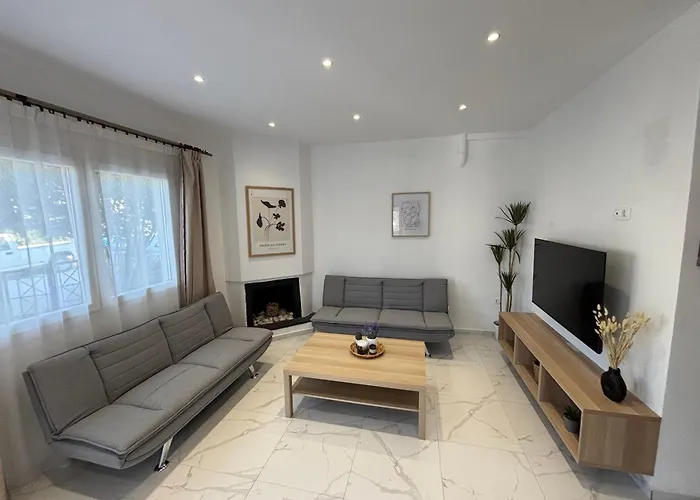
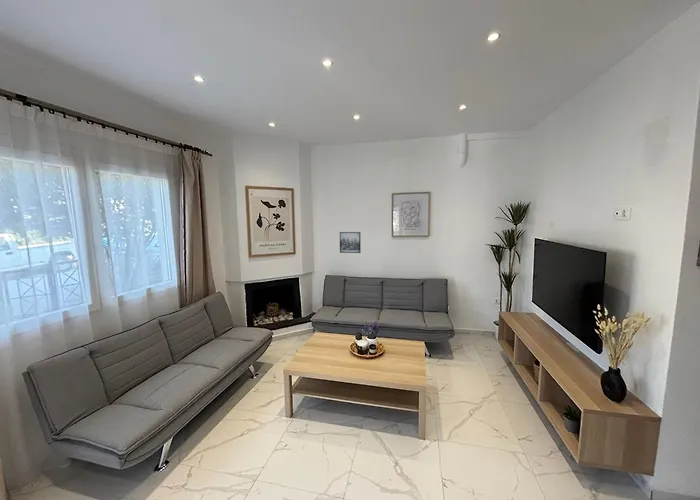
+ wall art (350, 242)
